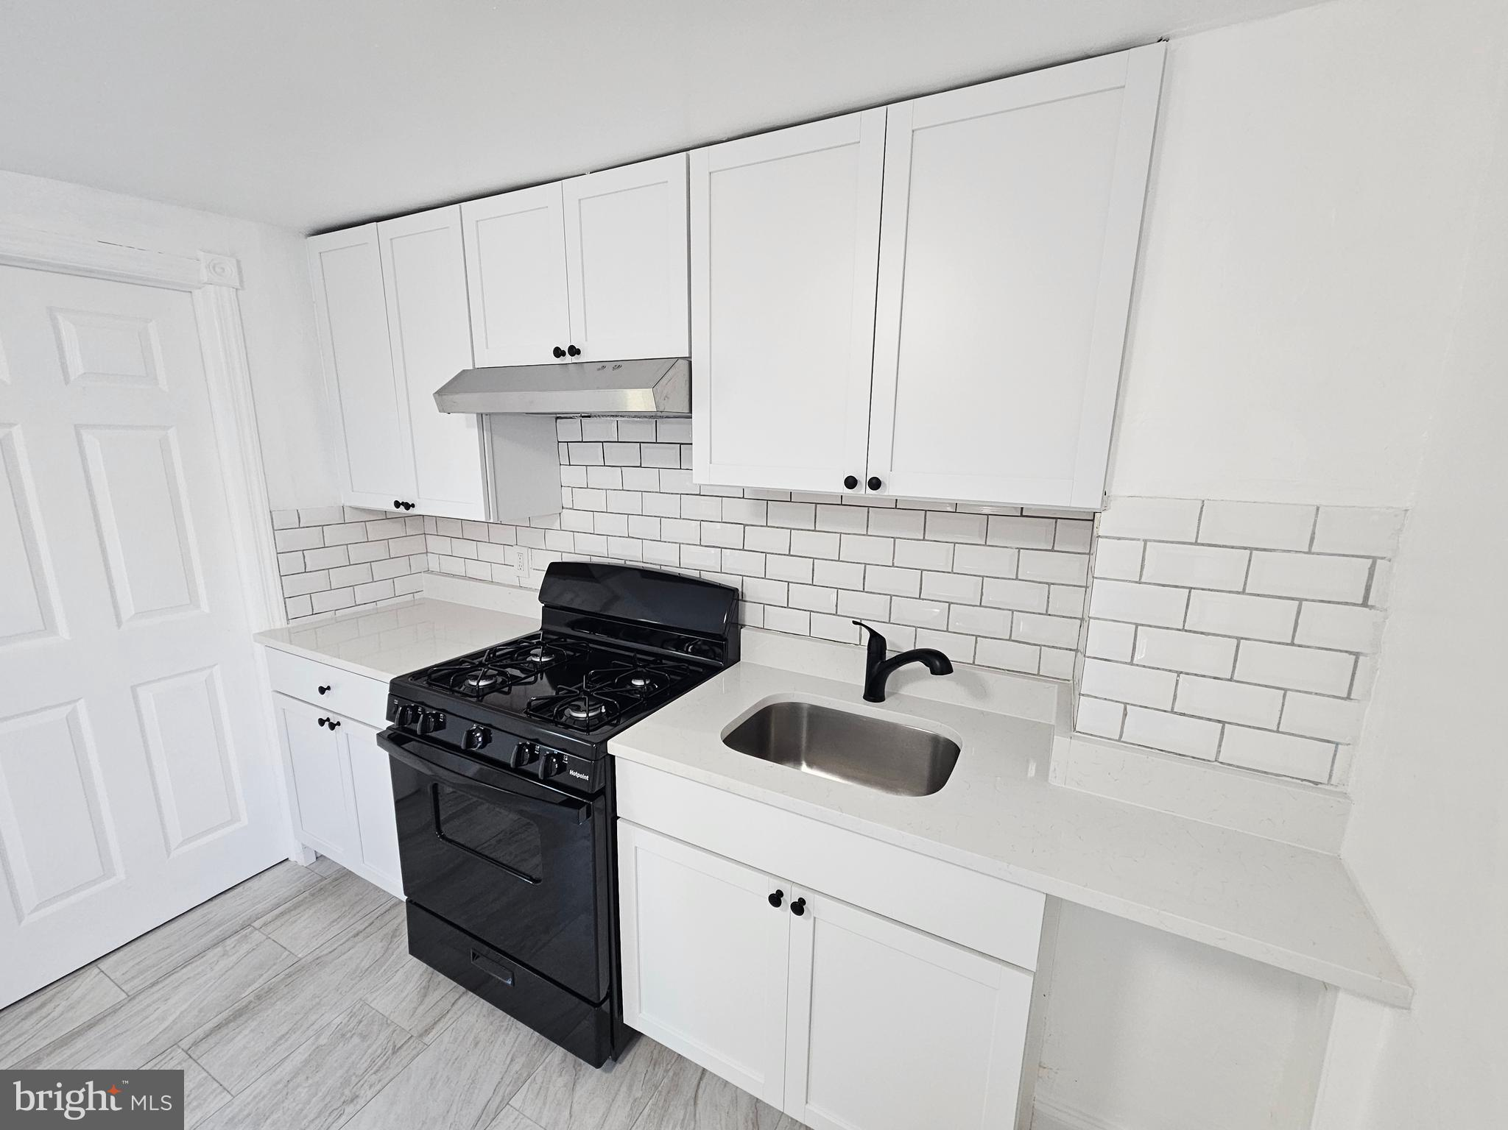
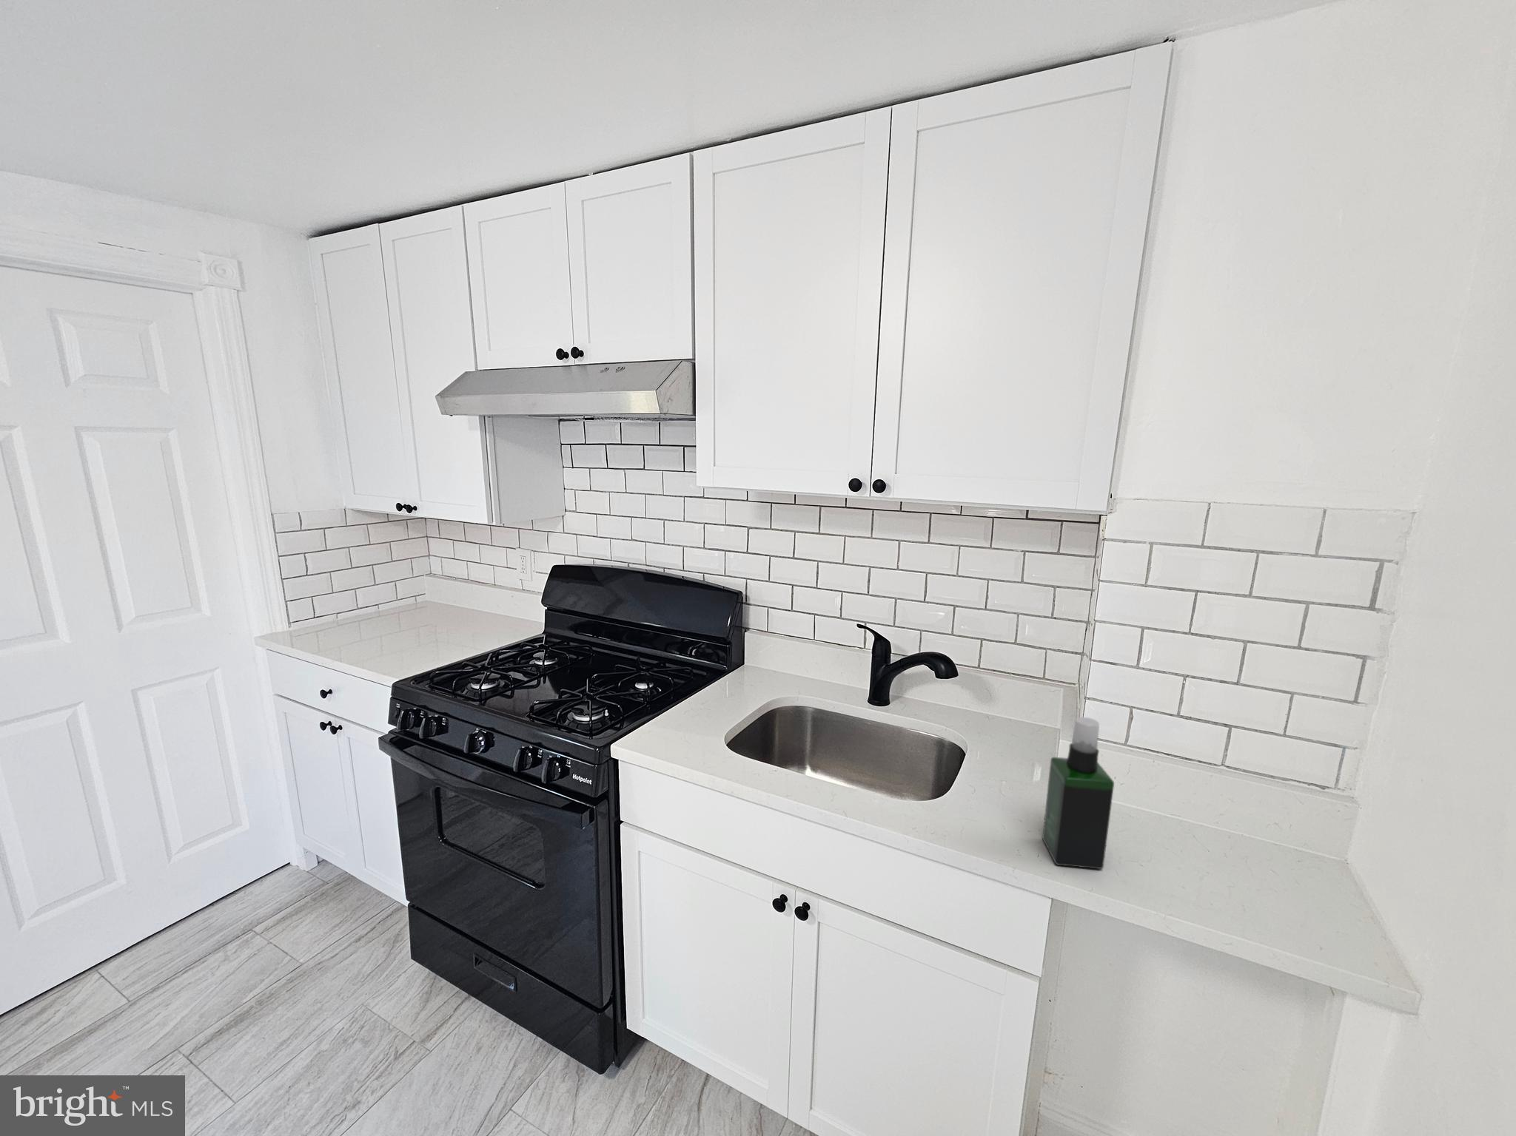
+ spray bottle (1079, 789)
